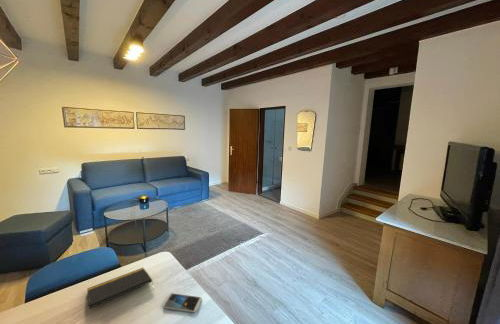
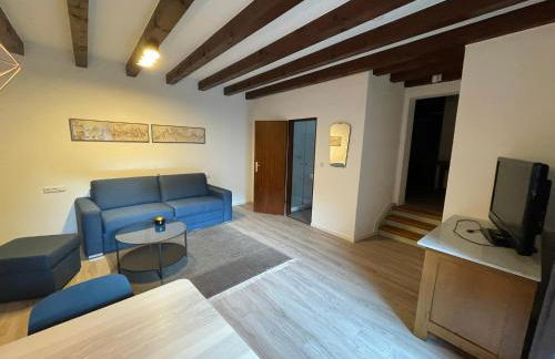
- notepad (120, 285)
- smartphone (182, 302)
